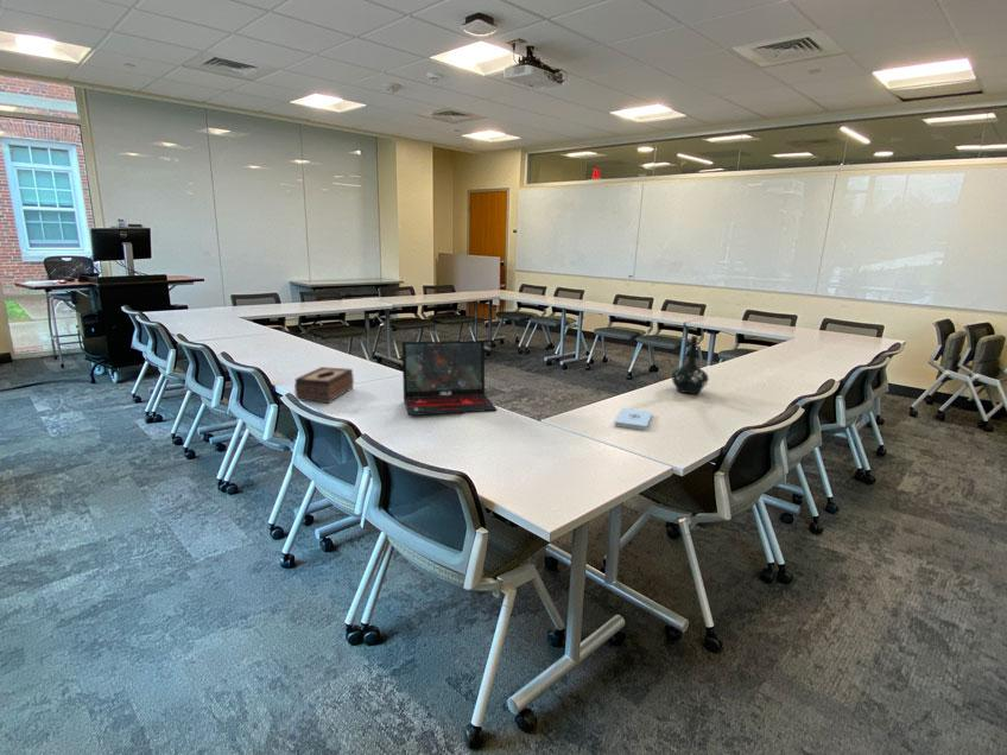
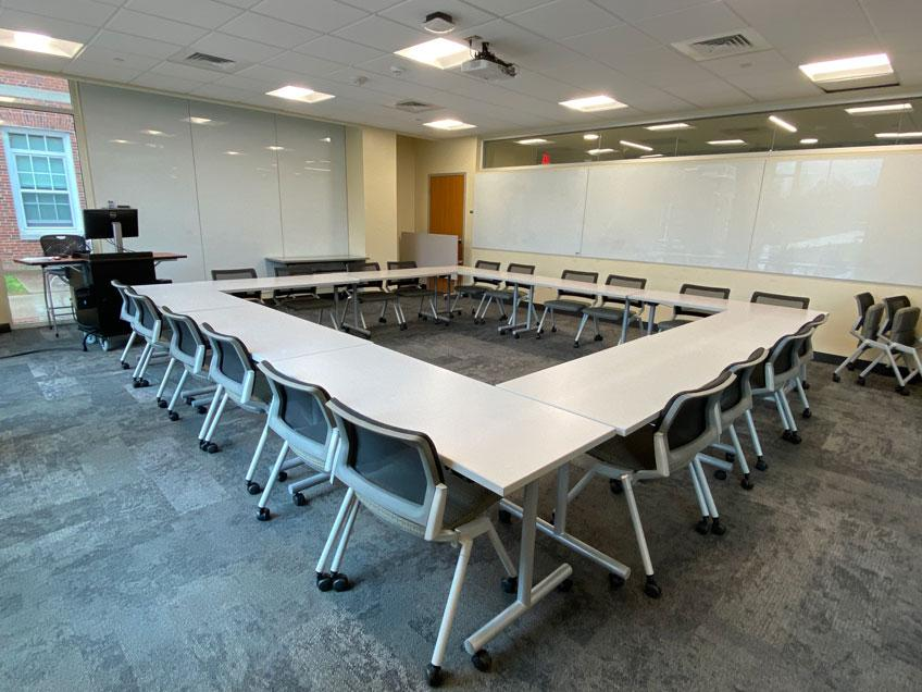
- laptop (448, 376)
- bottle (691, 363)
- notepad (633, 418)
- tissue box (325, 383)
